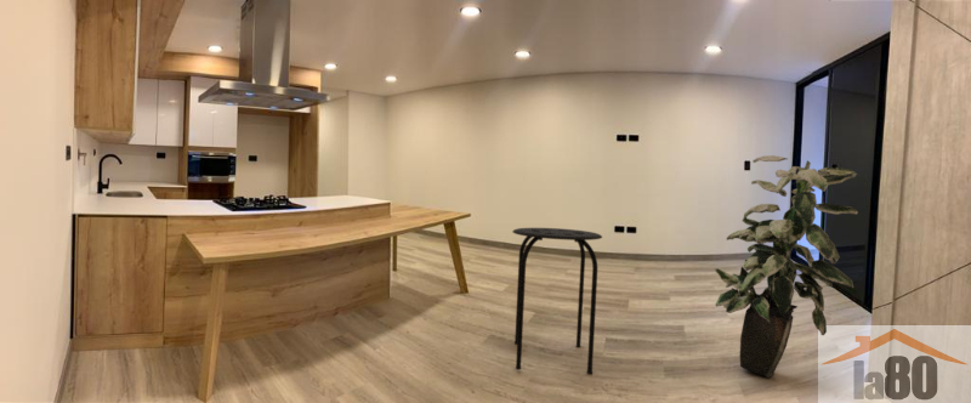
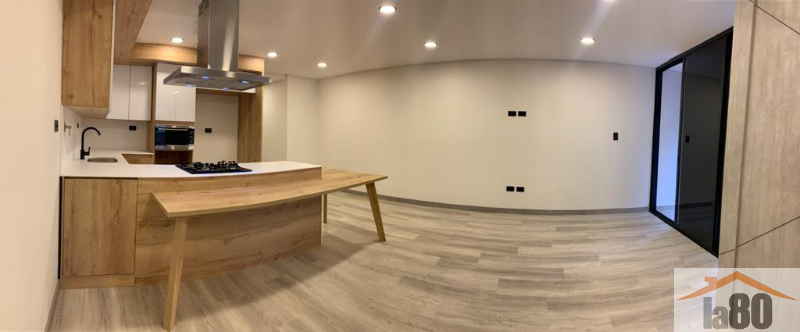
- stool (579, 295)
- indoor plant (778, 265)
